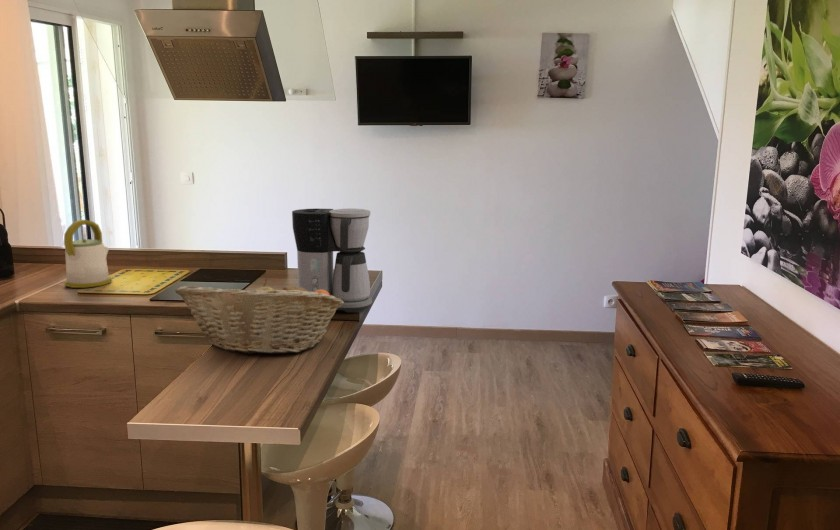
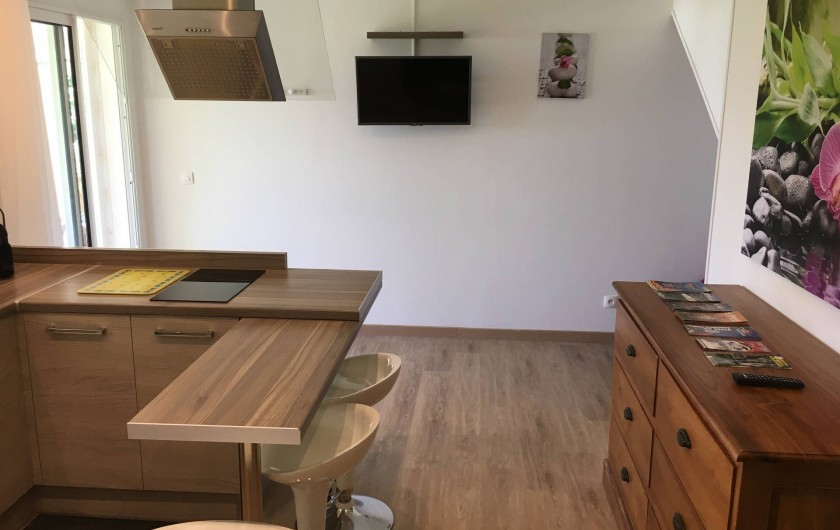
- kettle (88, 251)
- fruit basket (260, 308)
- coffee maker (331, 259)
